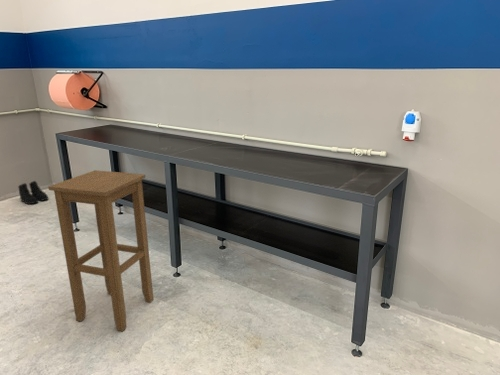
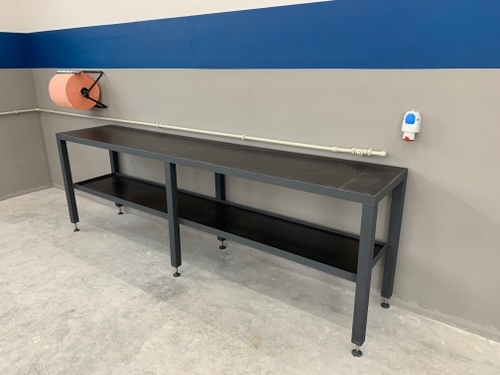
- boots (32, 191)
- stool (108, 248)
